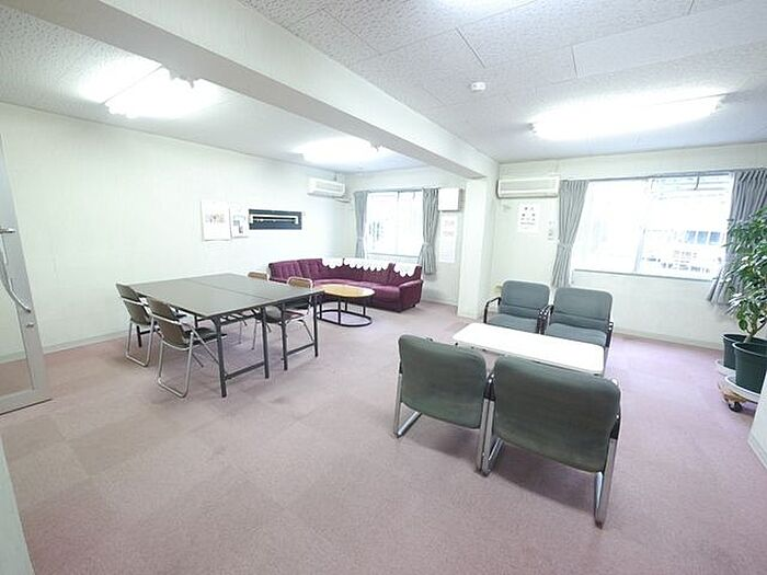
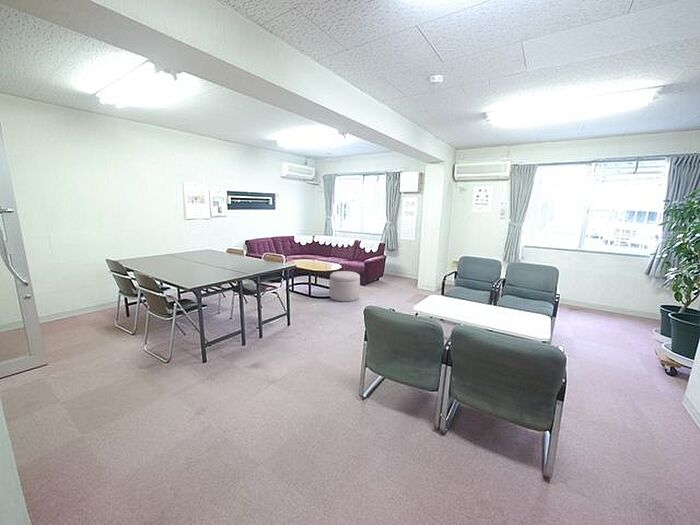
+ ottoman (344, 285)
